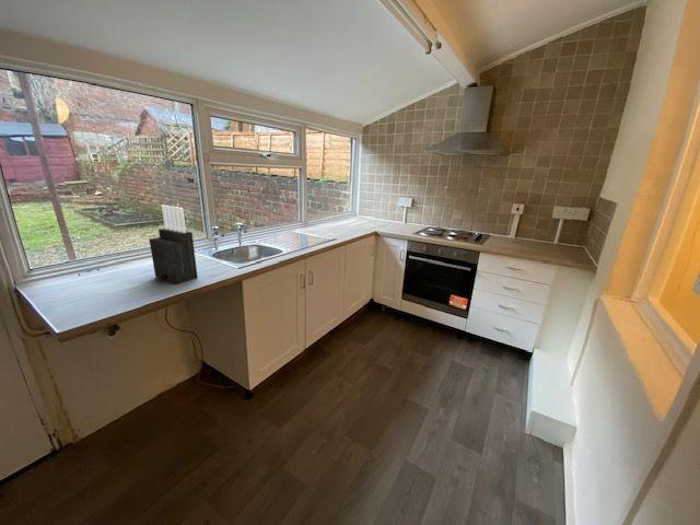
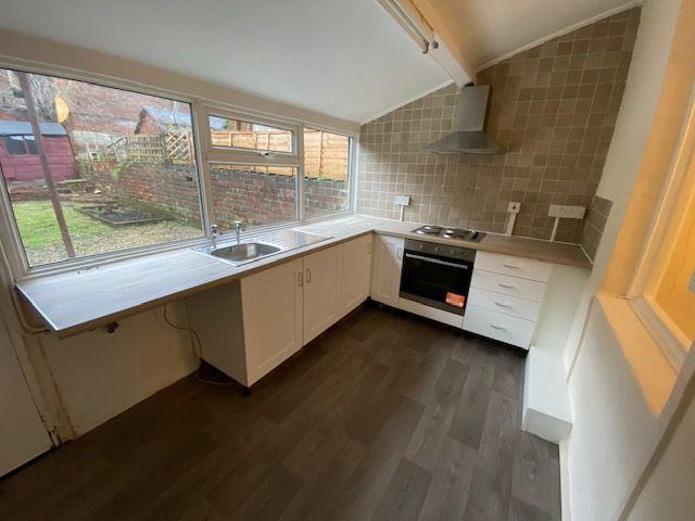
- knife block (168, 243)
